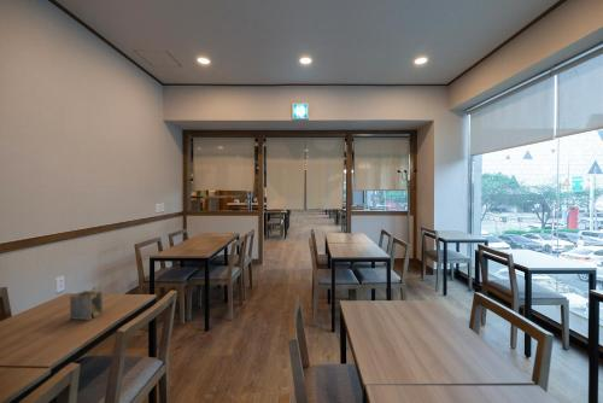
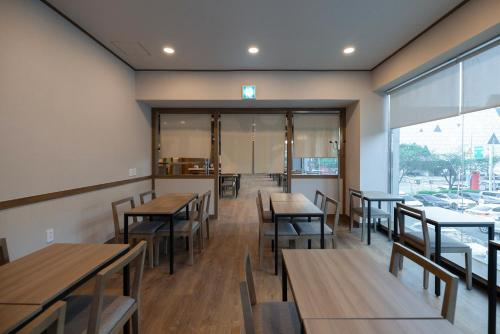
- napkin holder (87, 300)
